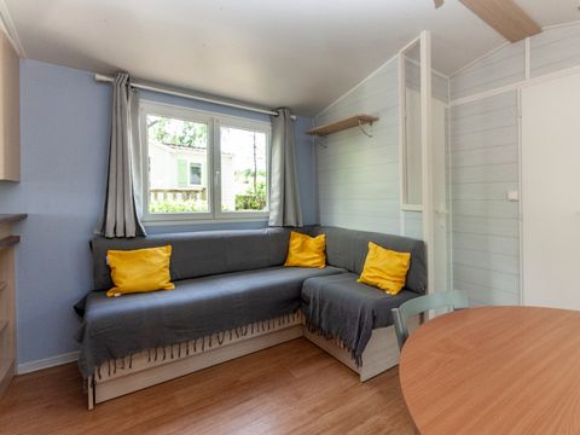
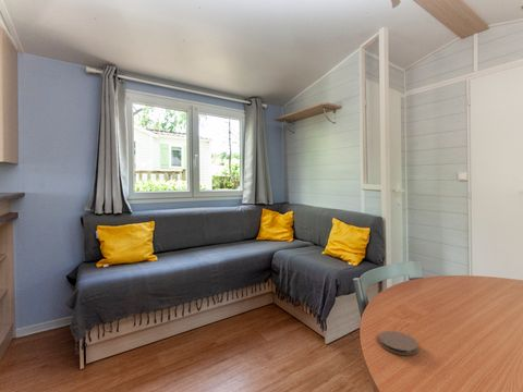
+ coaster (398, 342)
